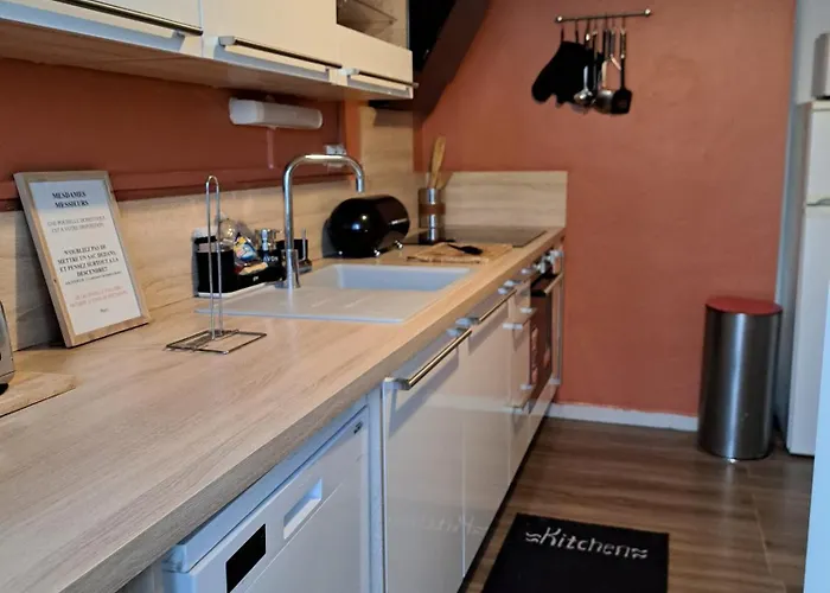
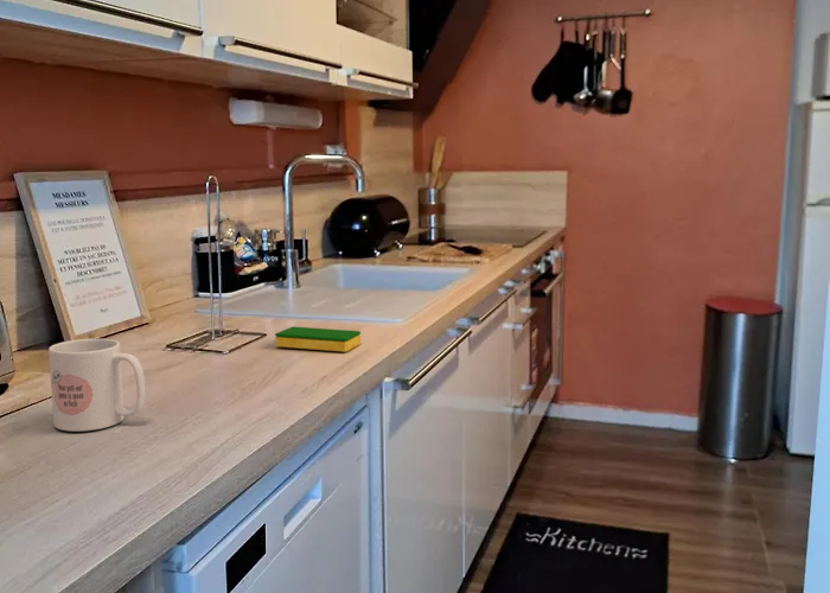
+ mug (100, 383)
+ dish sponge (318, 338)
